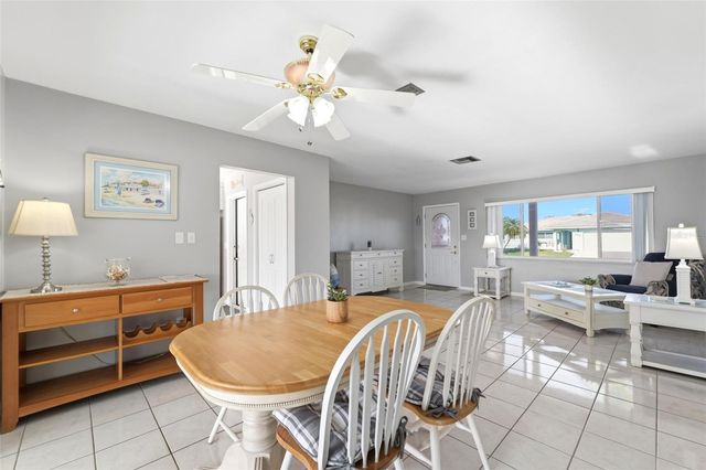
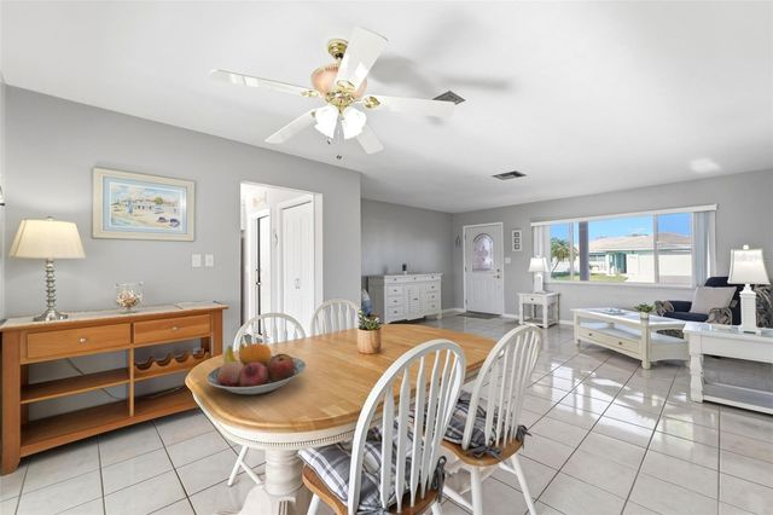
+ fruit bowl (258, 365)
